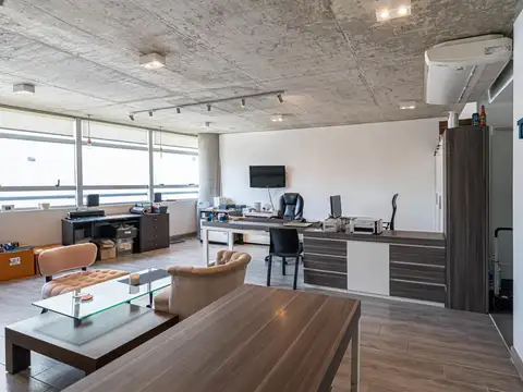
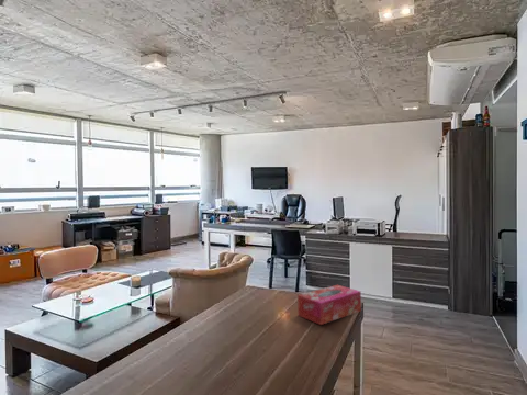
+ tissue box (329, 303)
